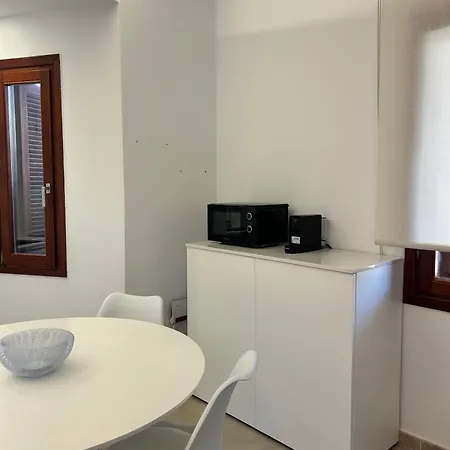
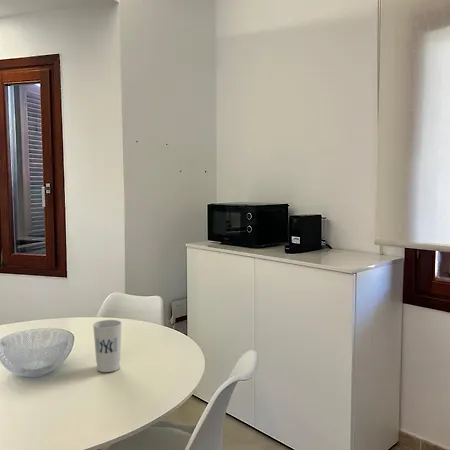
+ cup (107, 345)
